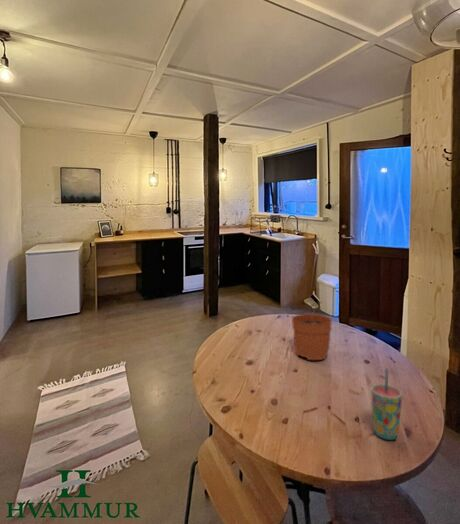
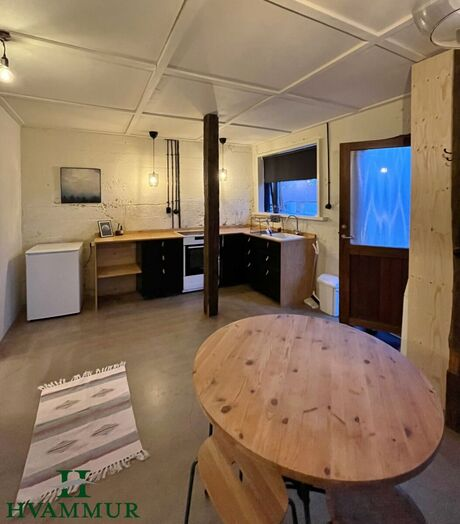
- cup (386, 401)
- plant pot (311, 327)
